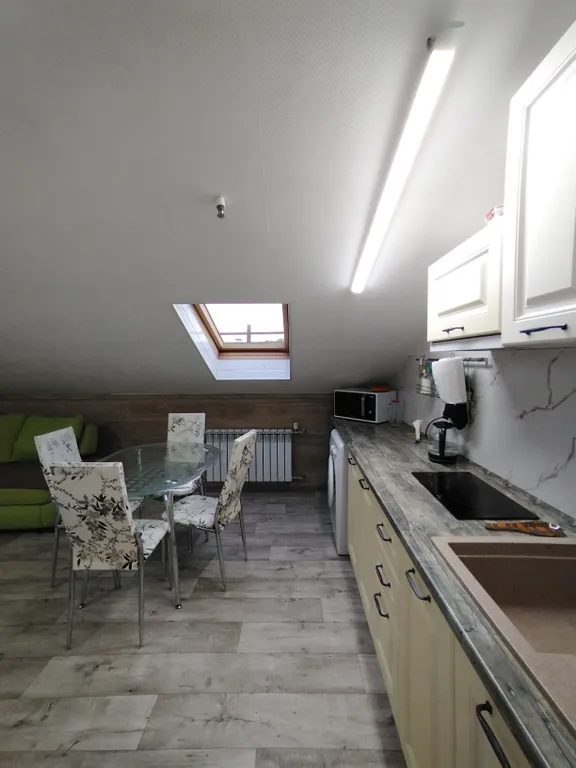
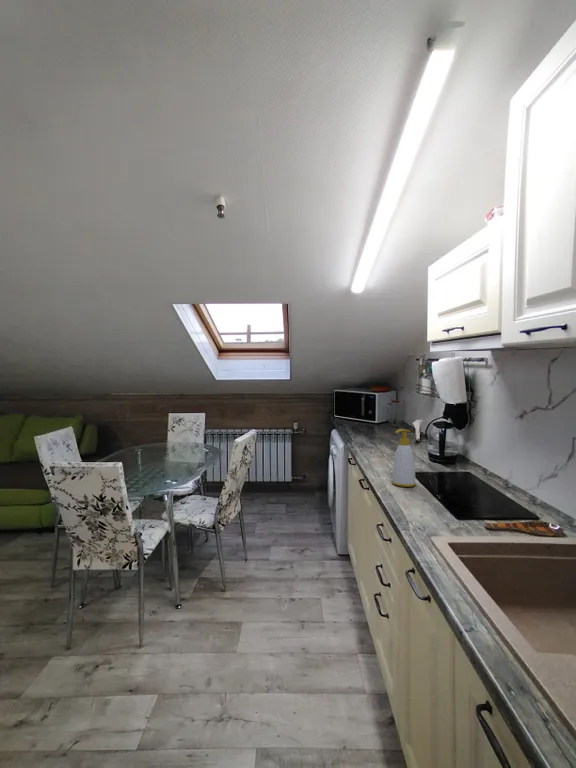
+ soap bottle (403, 456)
